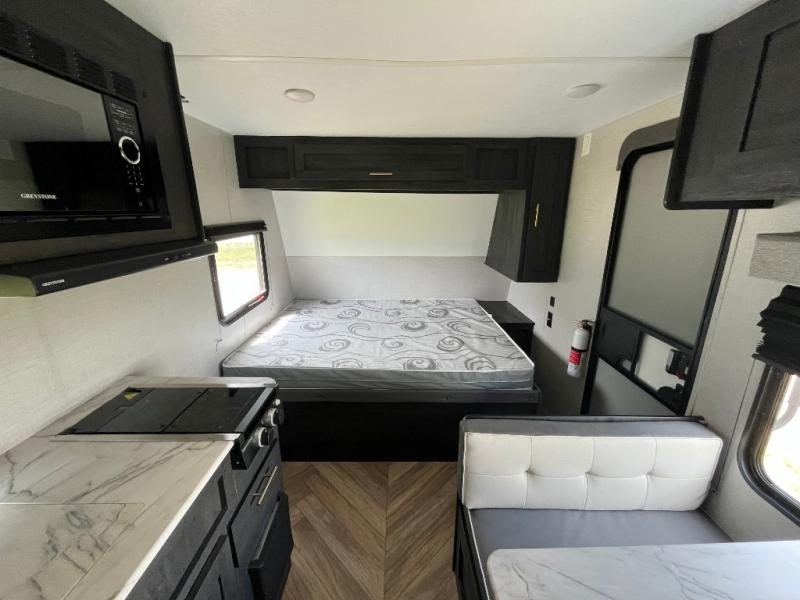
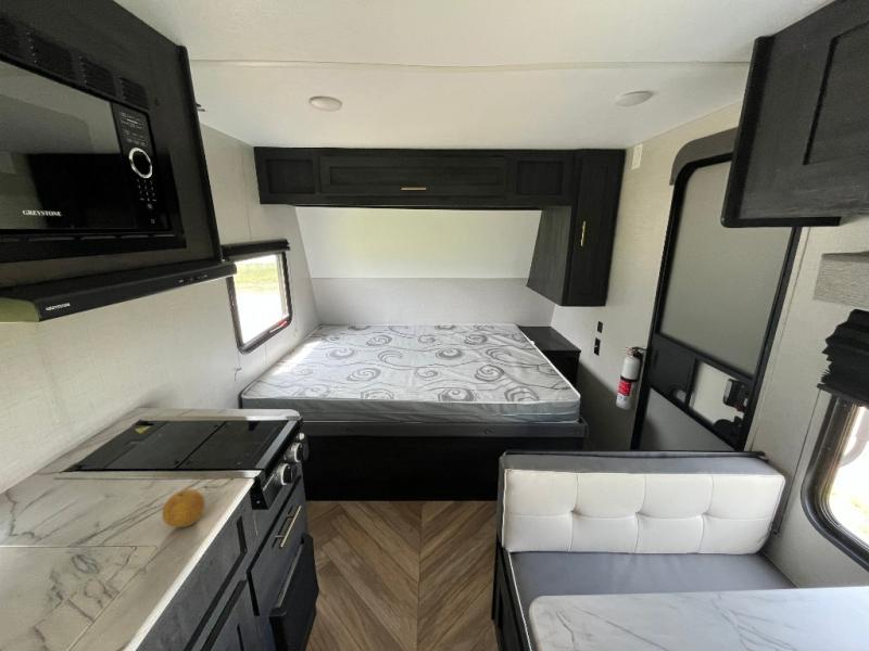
+ fruit (184, 508)
